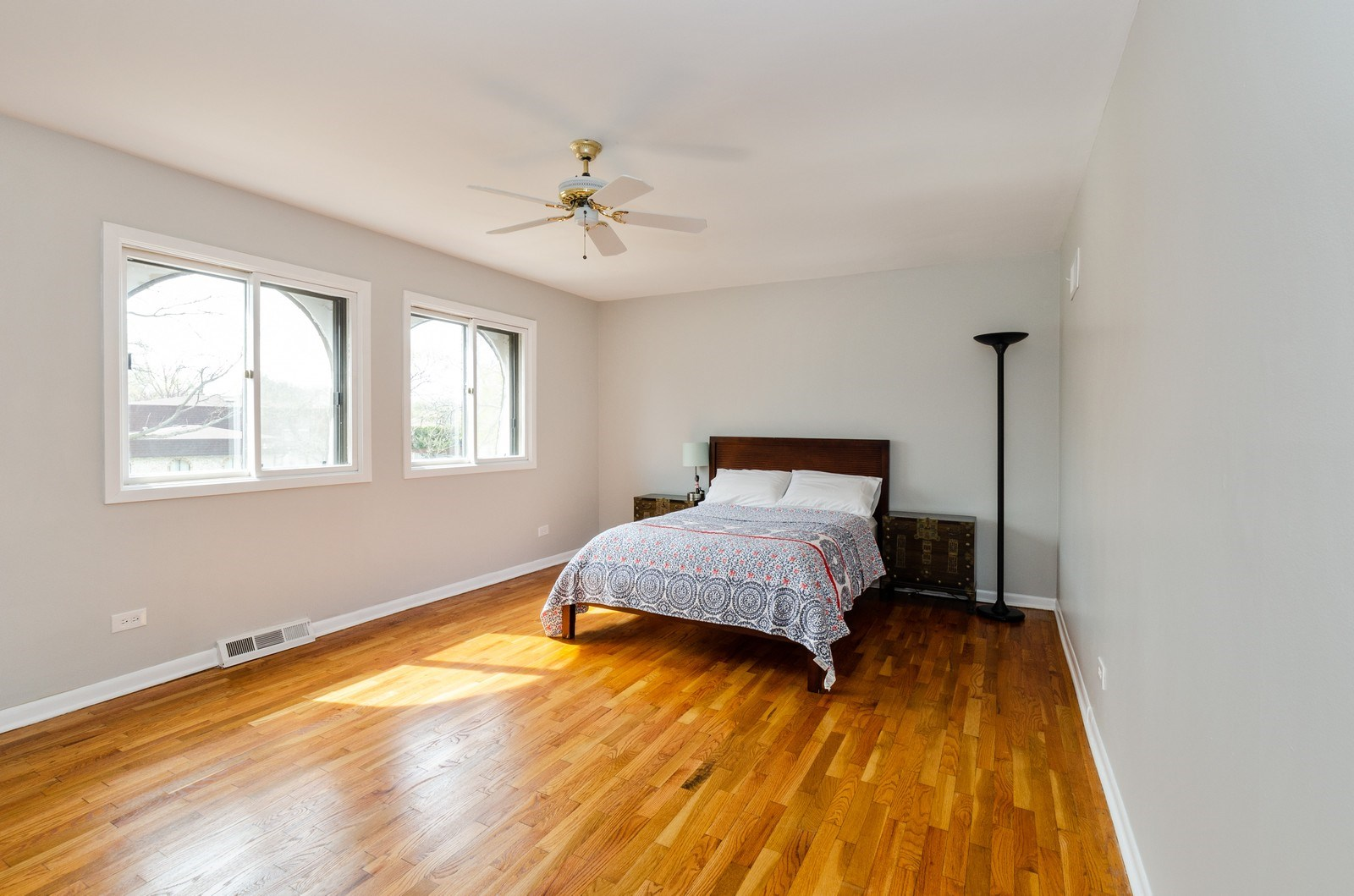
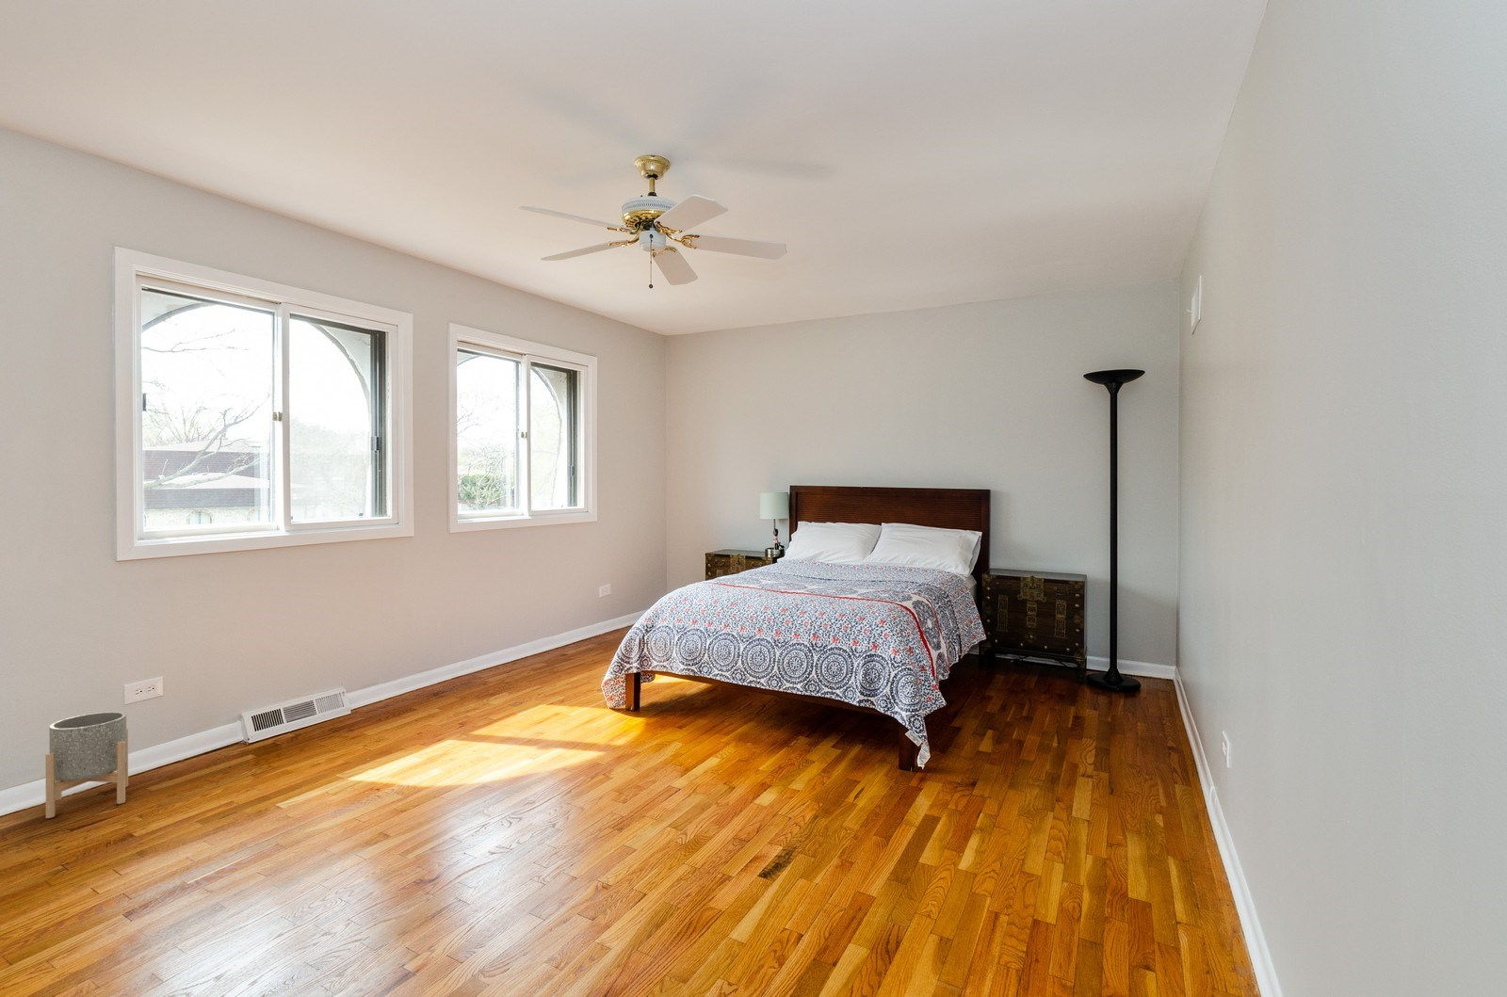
+ planter (89, 760)
